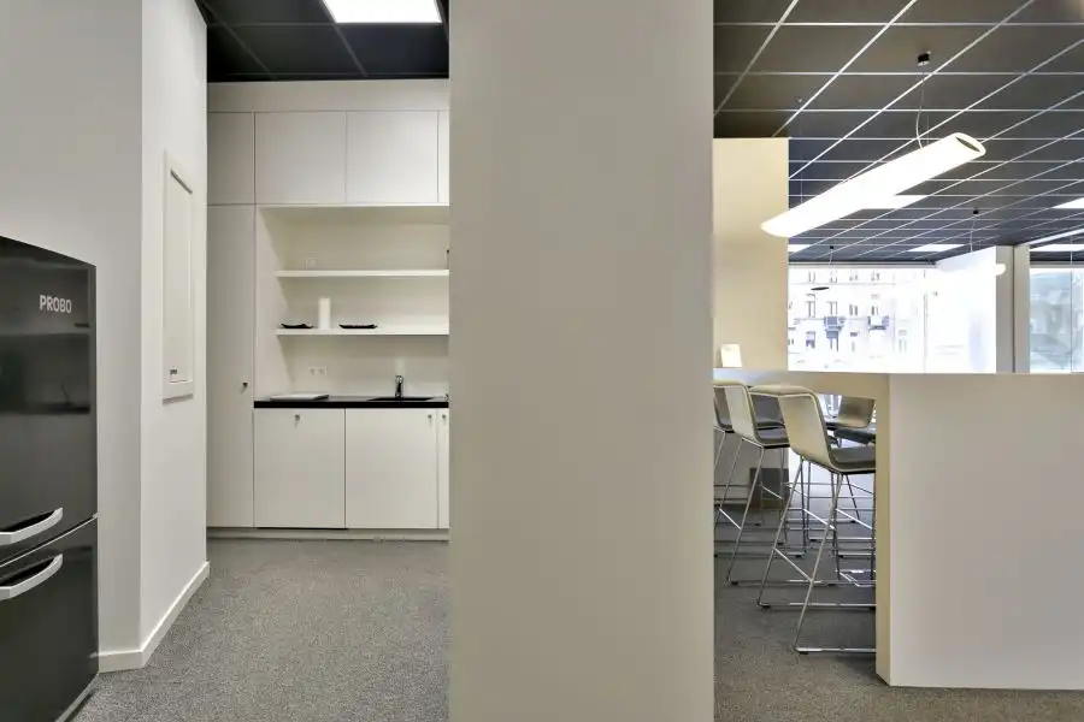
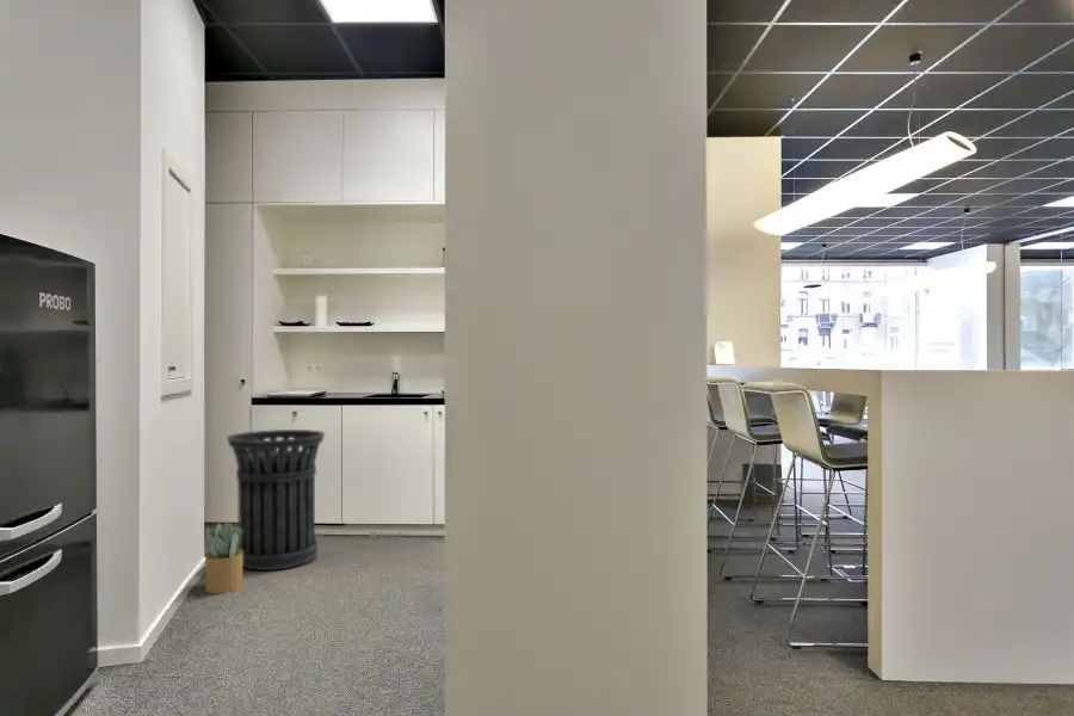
+ potted plant (222, 557)
+ trash can (277, 496)
